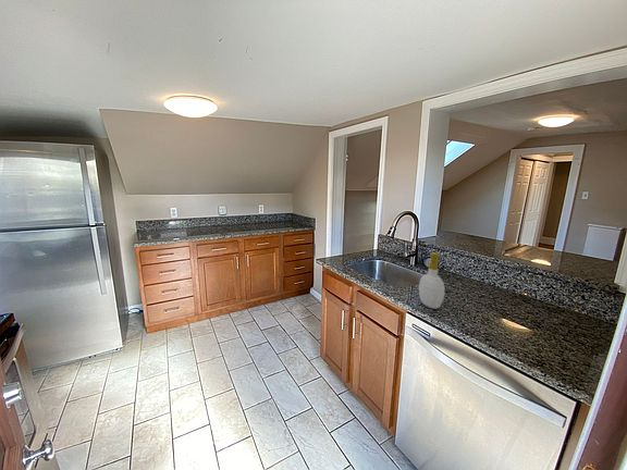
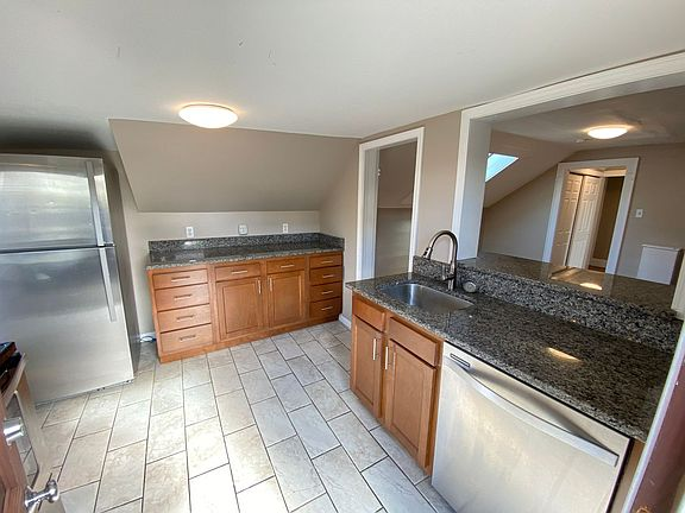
- soap bottle (432, 280)
